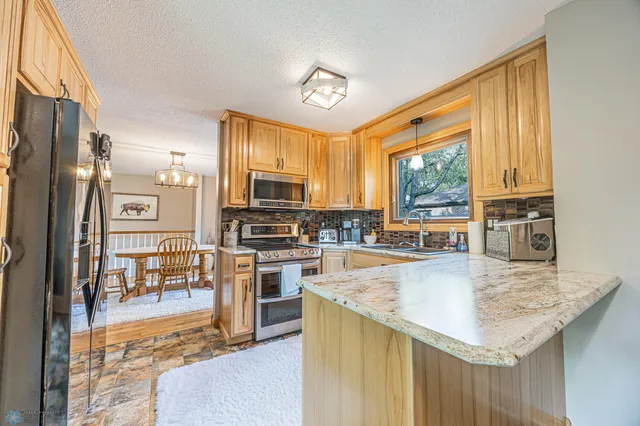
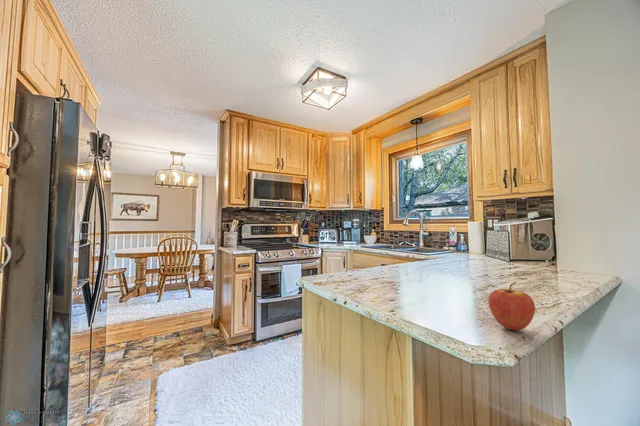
+ fruit (510, 304)
